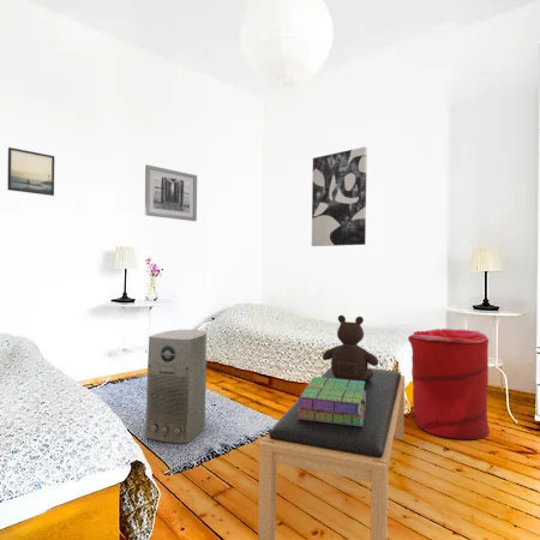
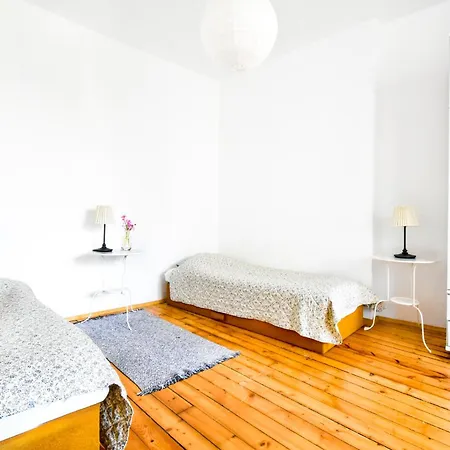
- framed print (31, 172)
- air purifier (180, 382)
- bench (349, 434)
- stack of books (334, 397)
- teddy bear (352, 348)
- wall art (172, 194)
- wall art (337, 199)
- laundry hamper (448, 378)
